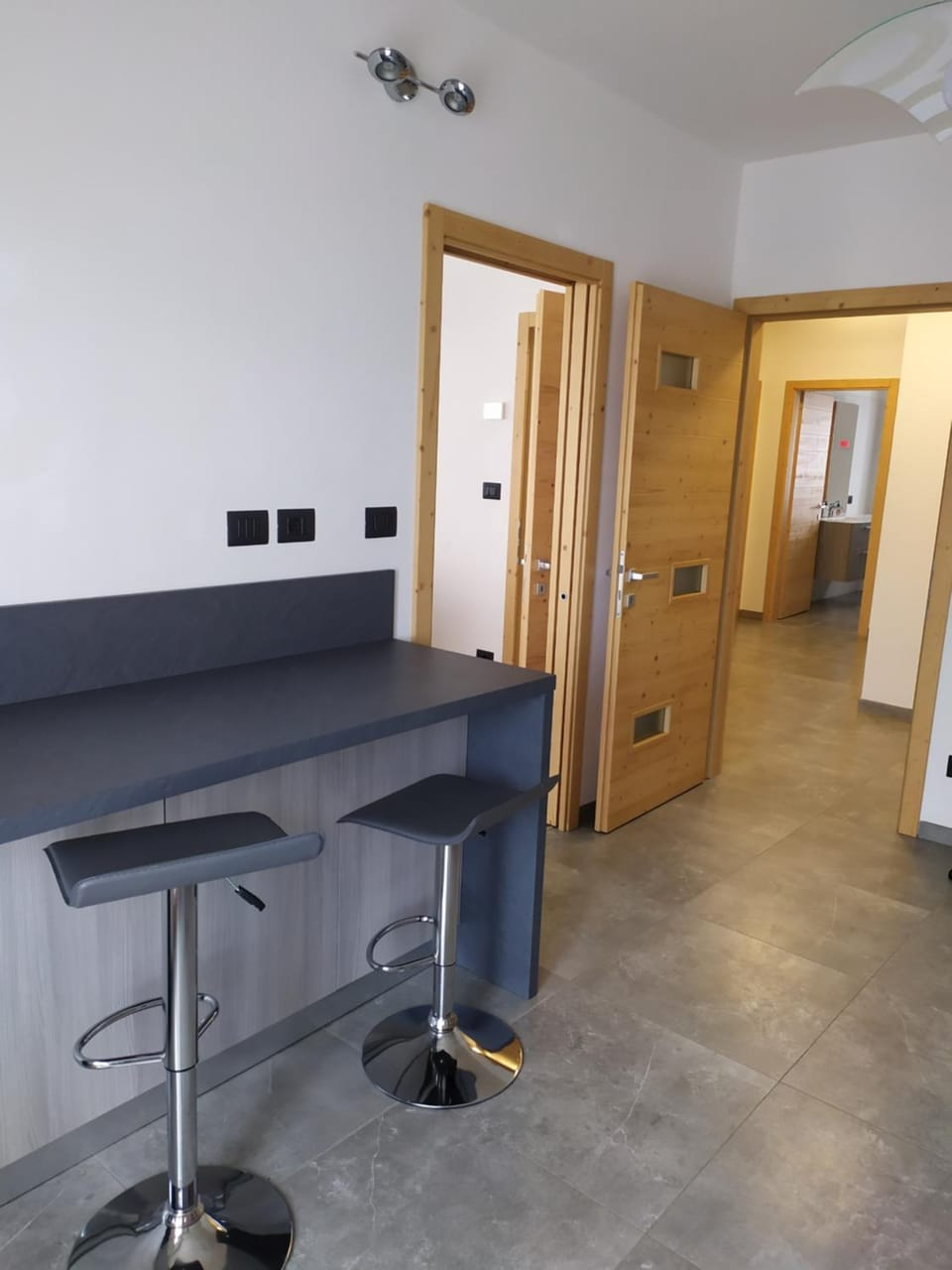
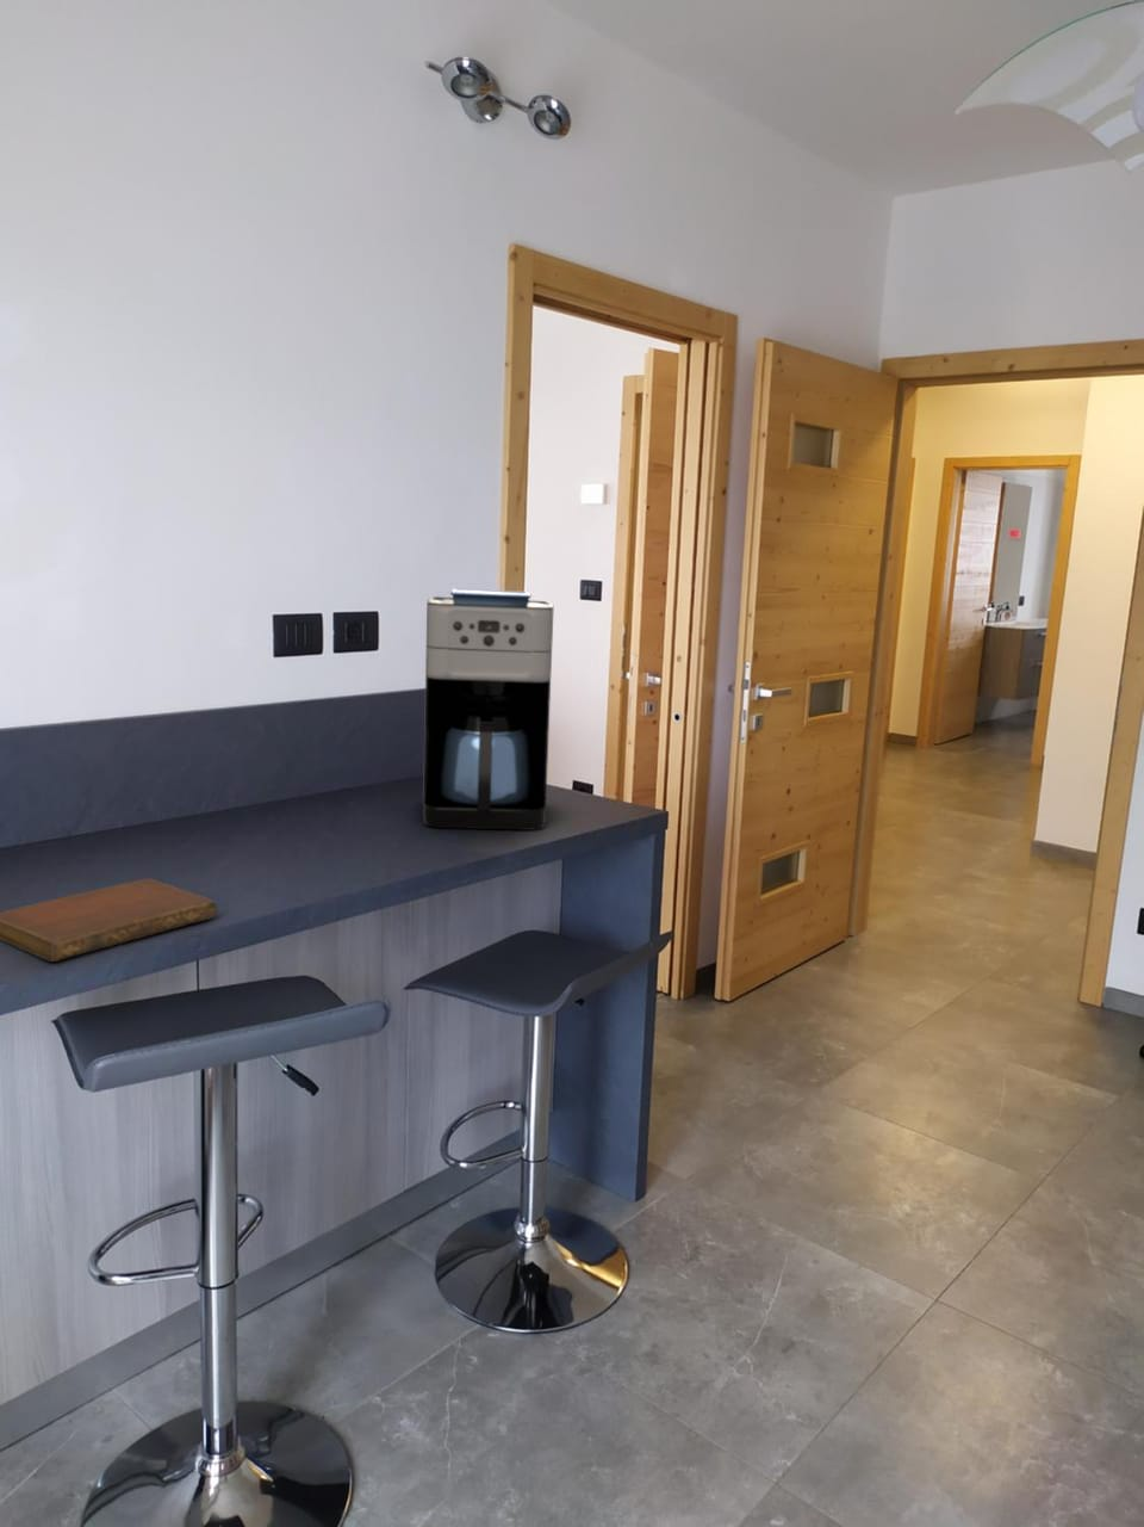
+ notebook (105, 916)
+ coffee maker (488, 706)
